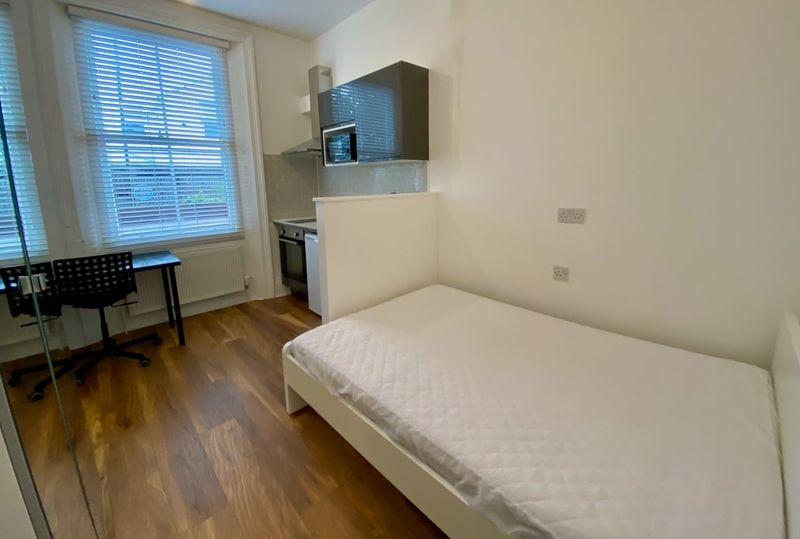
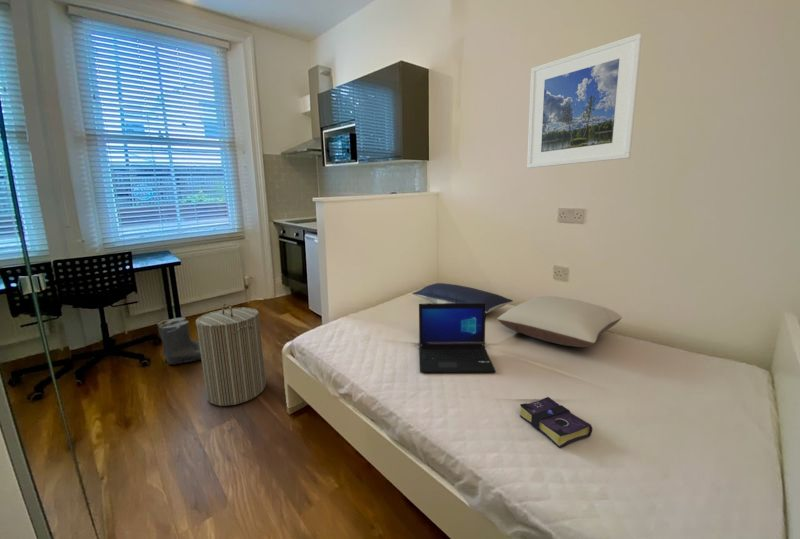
+ book (554, 419)
+ laundry hamper (232, 348)
+ laptop (454, 336)
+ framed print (577, 109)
+ pillow (559, 319)
+ boots (188, 337)
+ pillow (459, 297)
